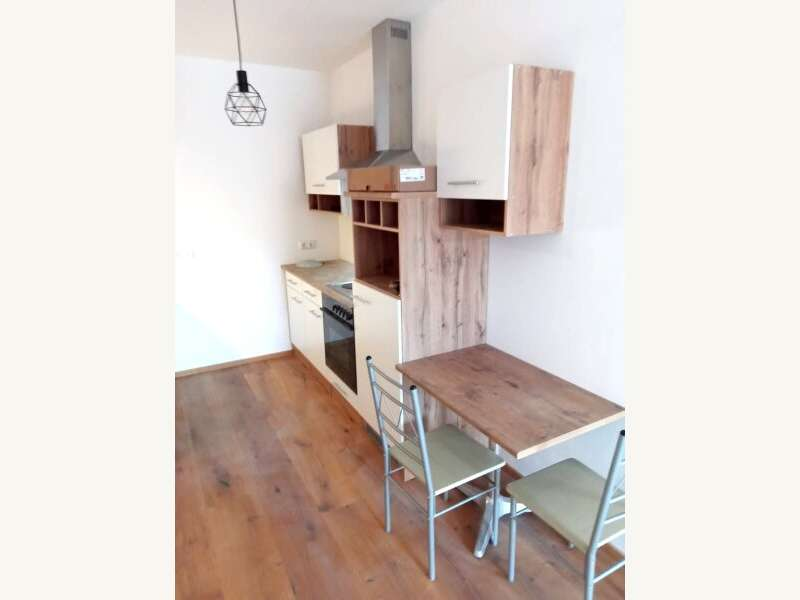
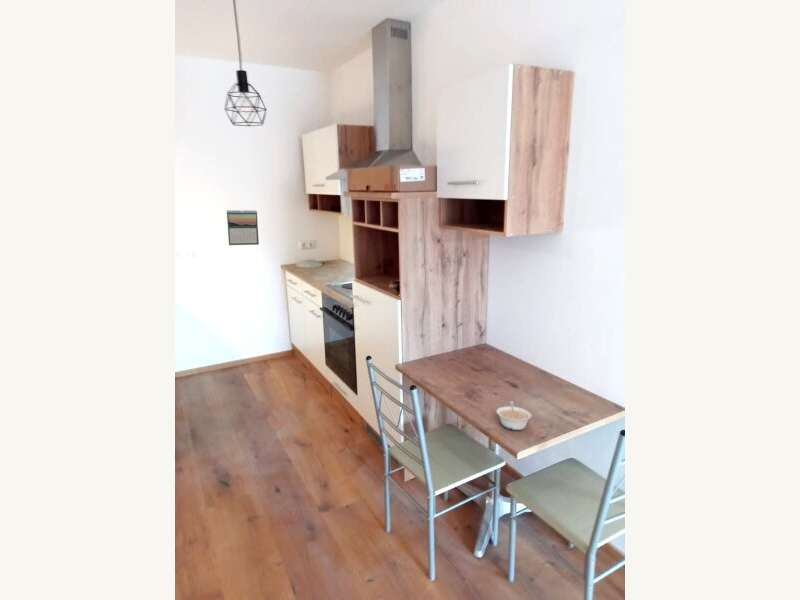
+ calendar (243, 227)
+ legume (512, 417)
